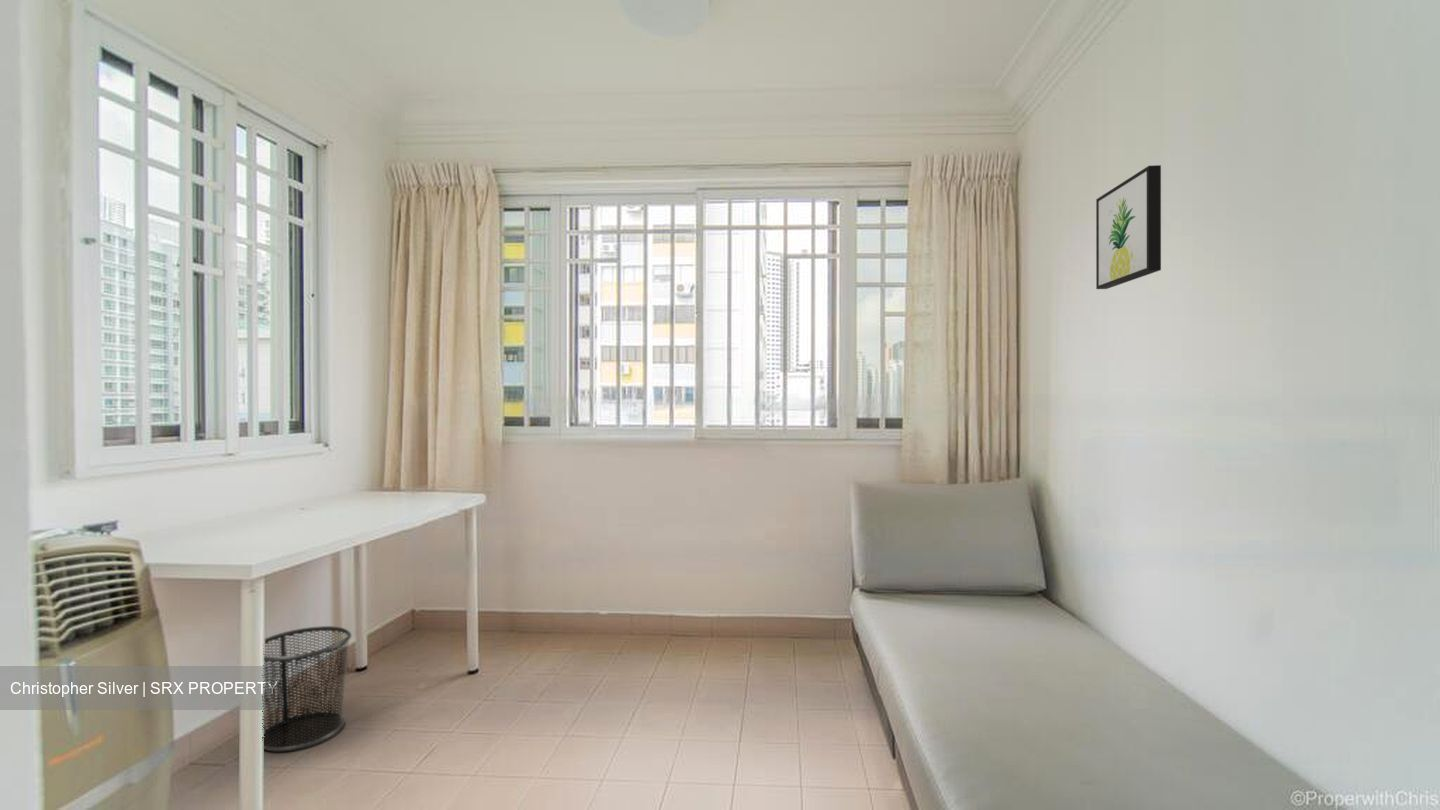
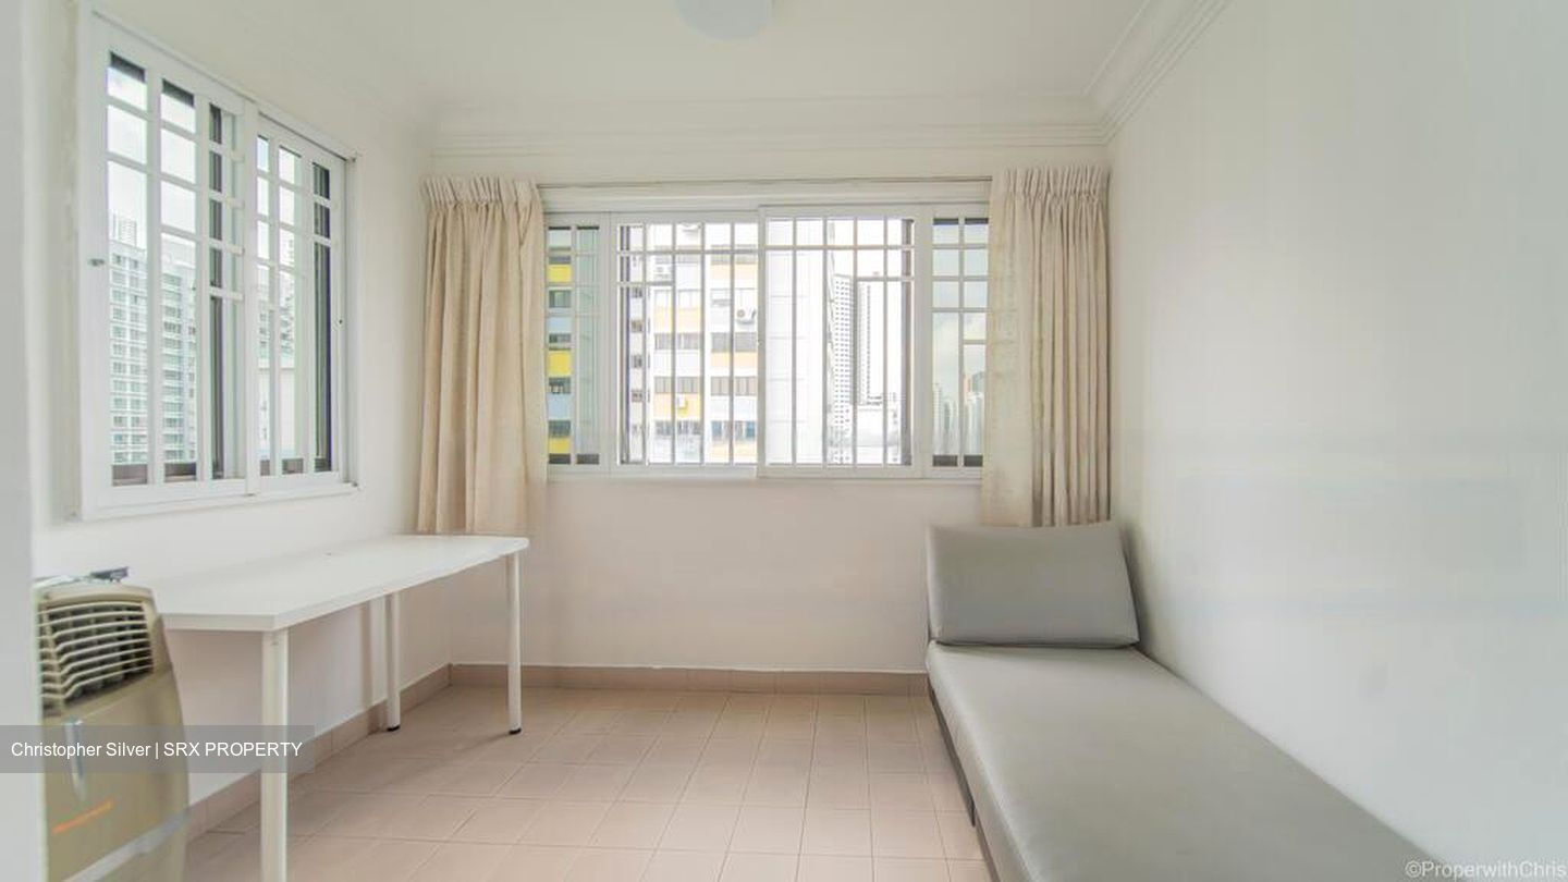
- wall art (1126, 232)
- waste bin (301, 687)
